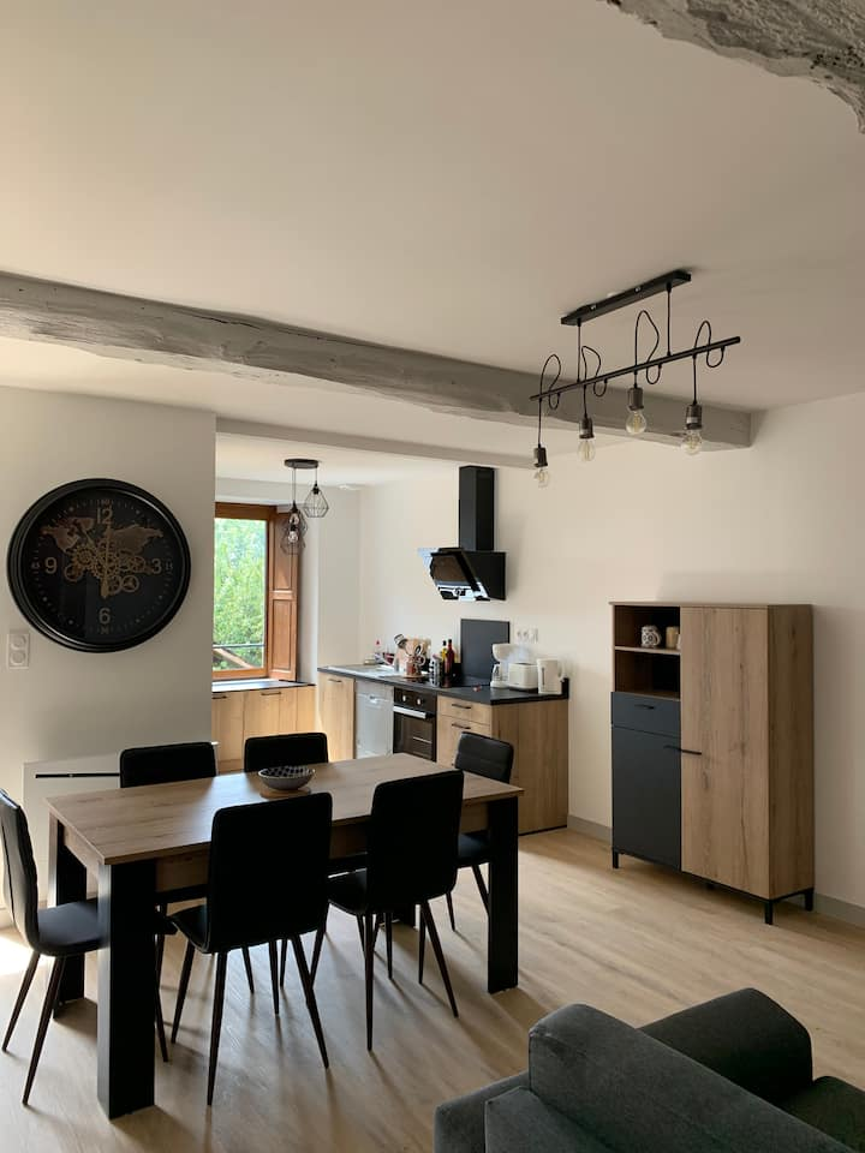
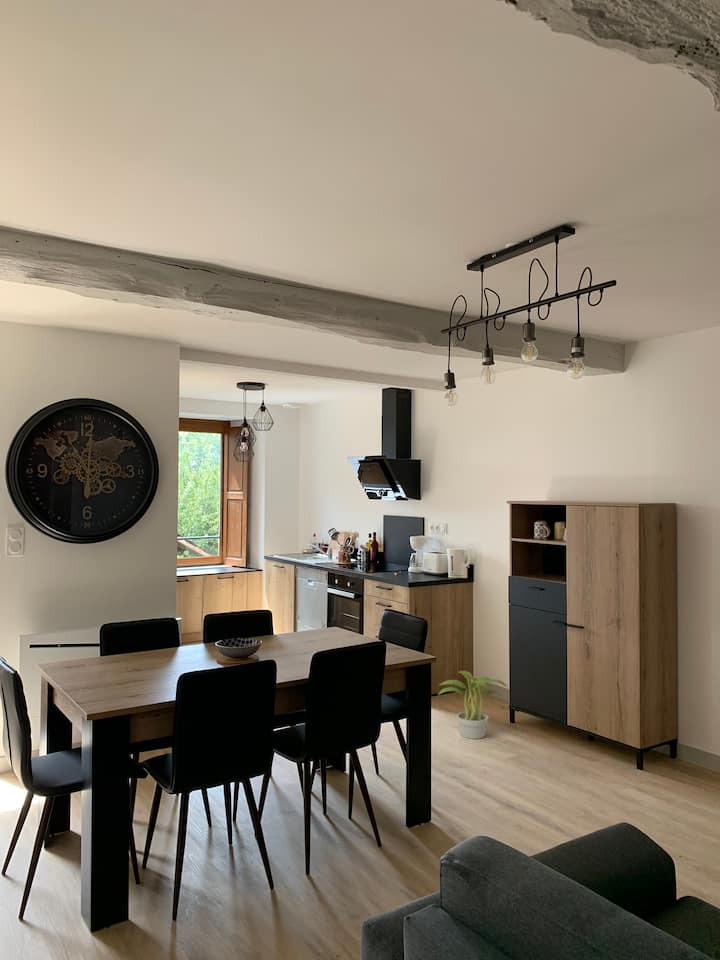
+ potted plant (471, 705)
